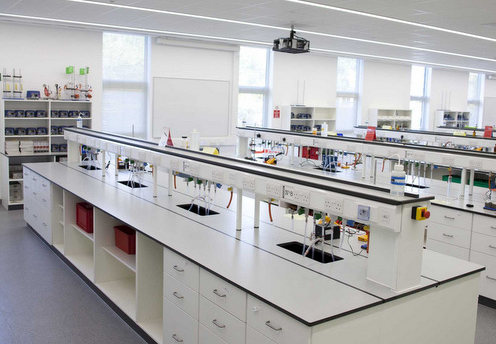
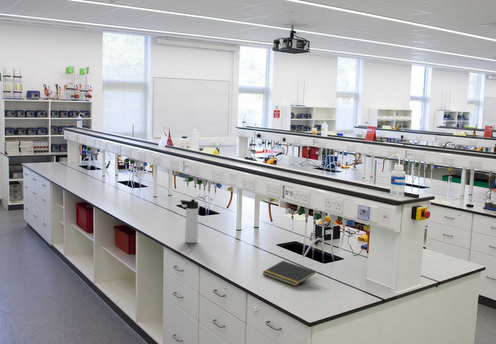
+ thermos bottle (189, 221)
+ notepad (288, 272)
